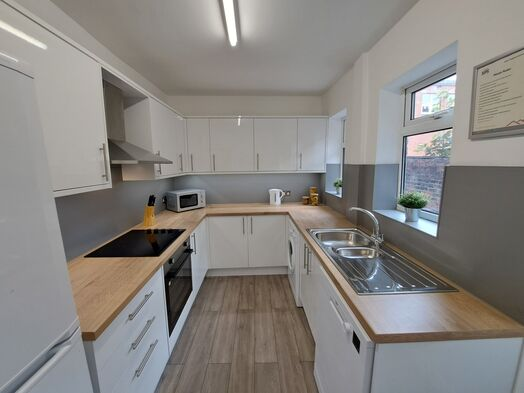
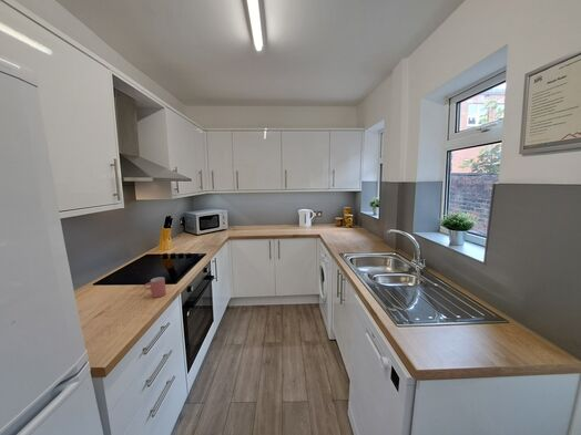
+ cup (154, 287)
